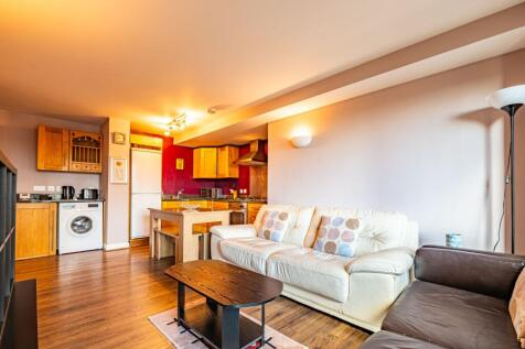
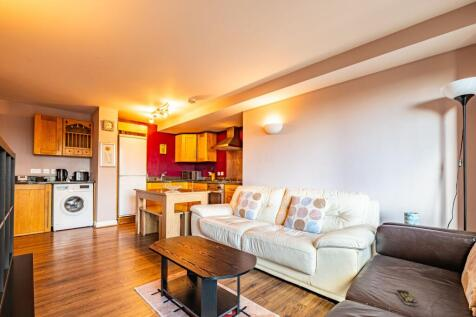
+ remote control (406, 297)
